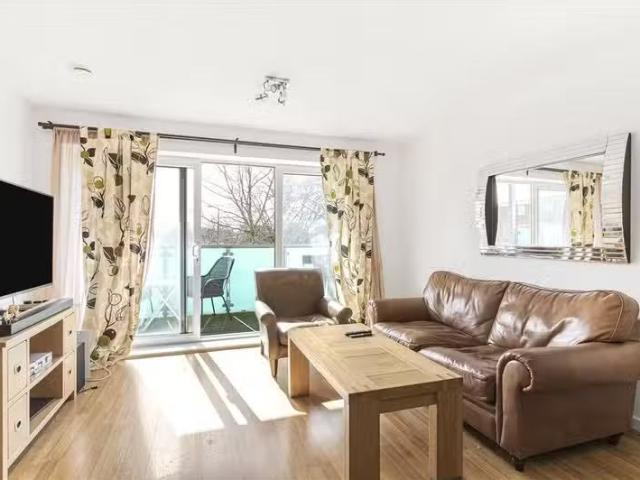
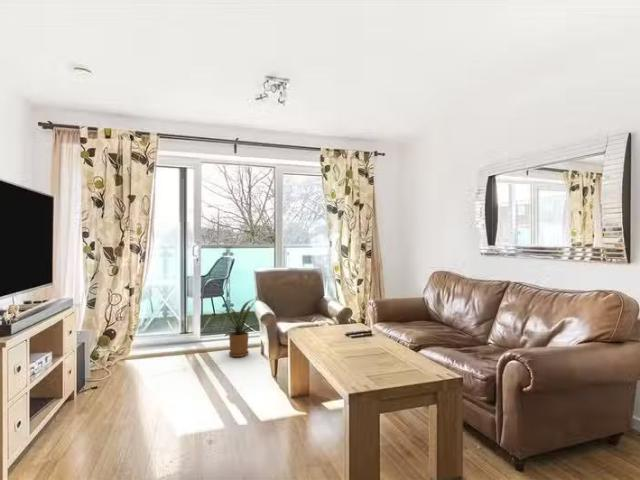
+ house plant (237, 326)
